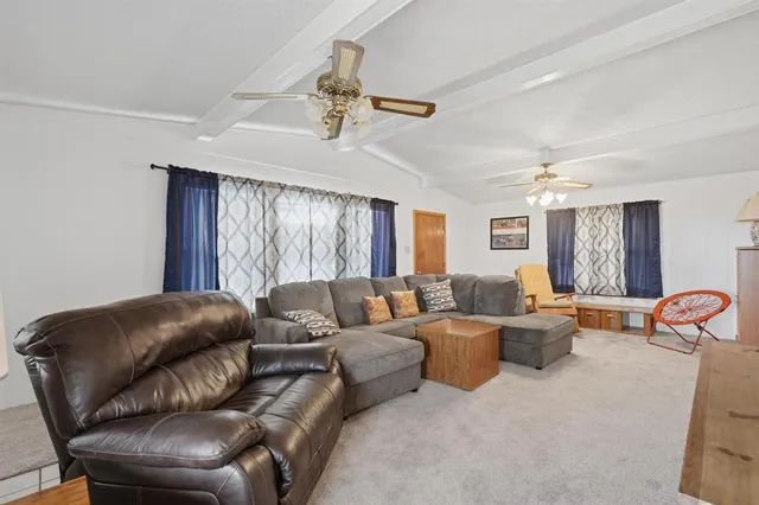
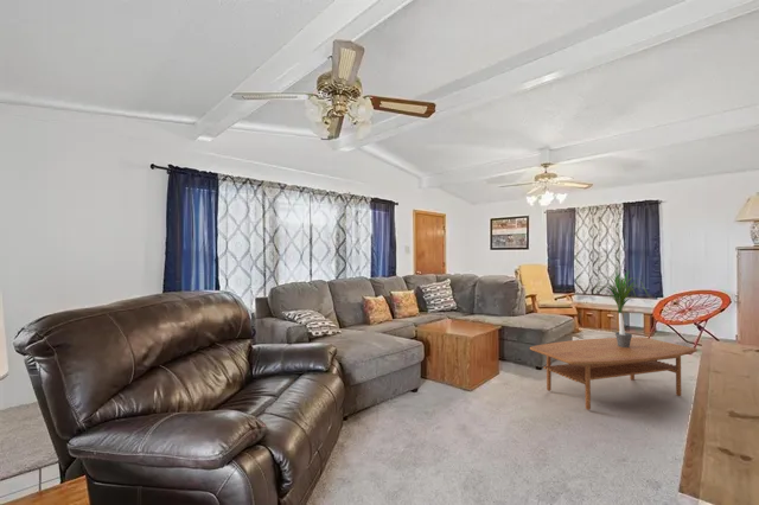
+ coffee table (612, 370)
+ potted plant (620, 305)
